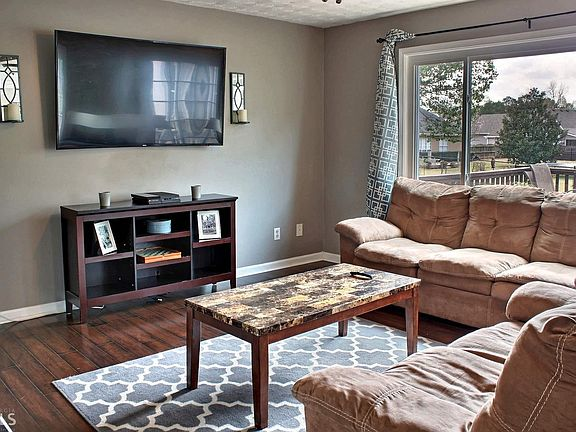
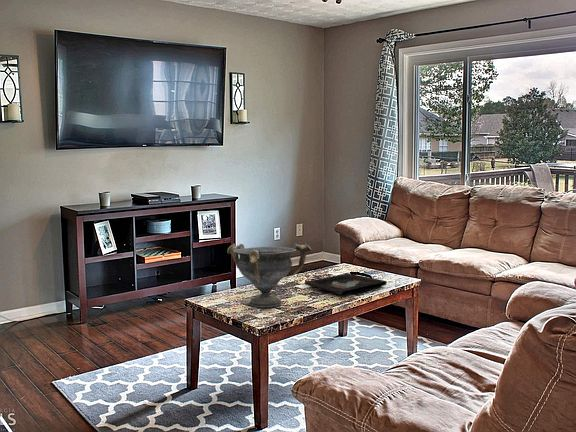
+ decorative bowl (259, 274)
+ decorative tray (345, 283)
